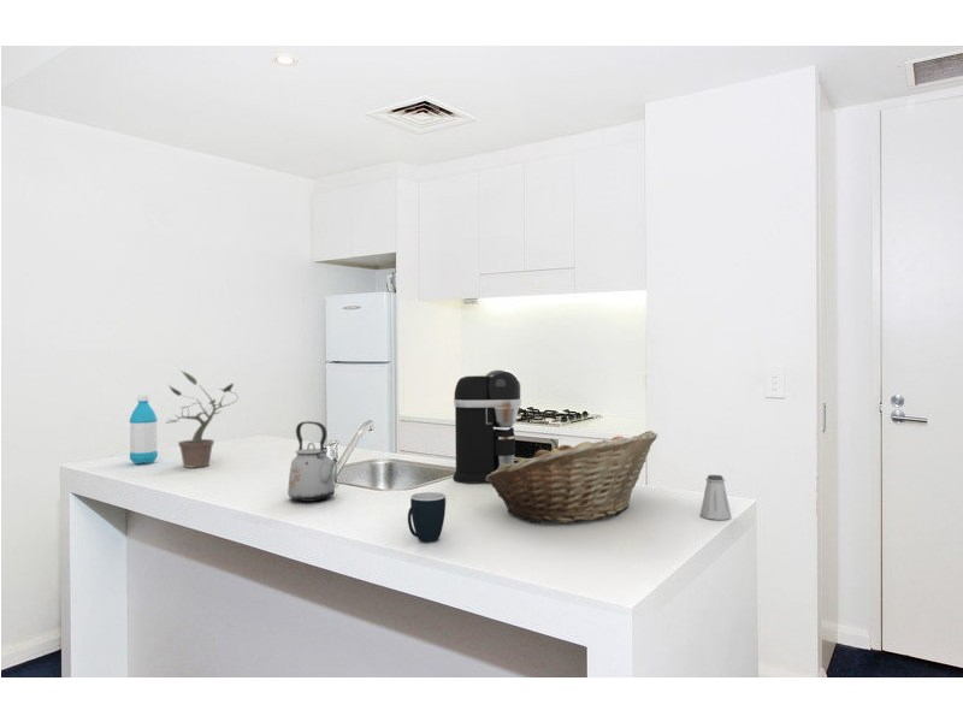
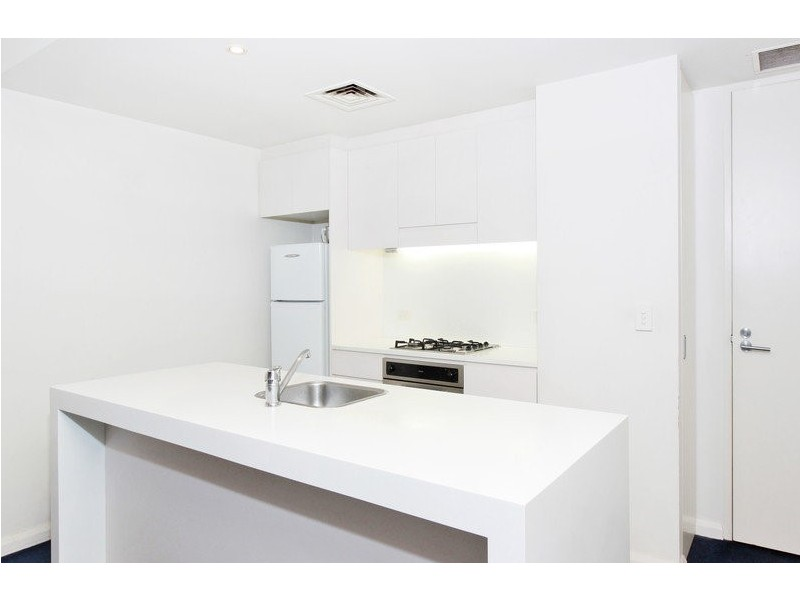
- mug (424, 519)
- kettle (317, 461)
- fruit basket (574, 469)
- water bottle (143, 428)
- coffee maker (488, 424)
- potted plant (205, 414)
- saltshaker (715, 496)
